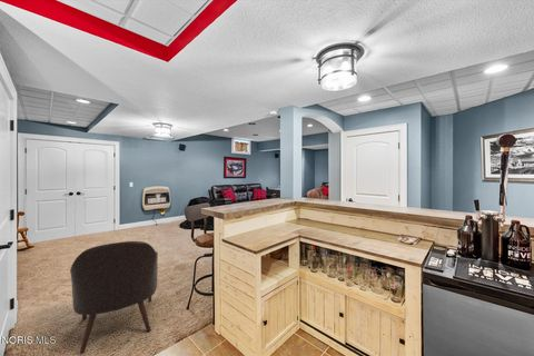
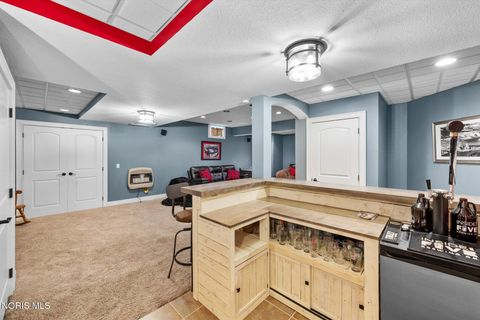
- armchair (118, 280)
